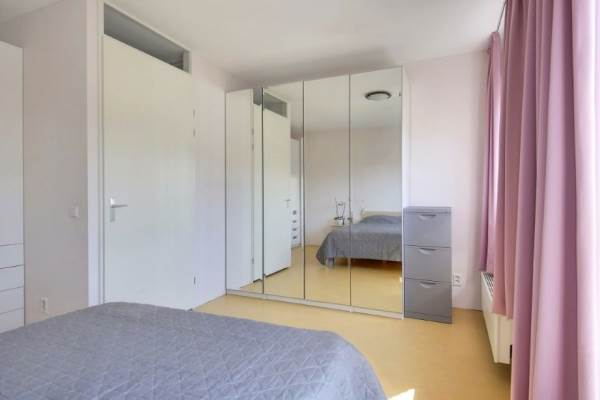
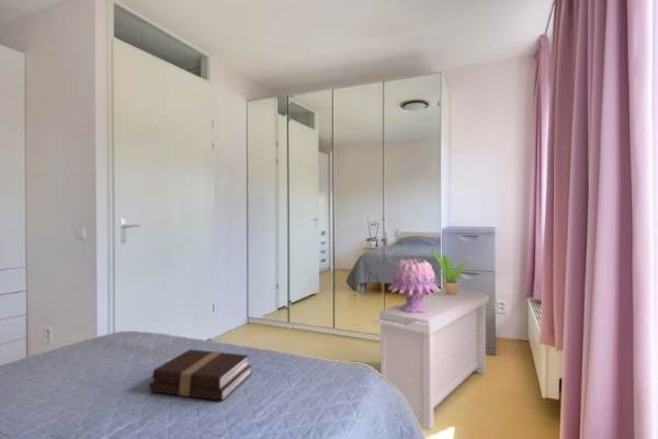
+ bench (438, 345)
+ decorative vase (413, 284)
+ potted plant (451, 272)
+ book (203, 372)
